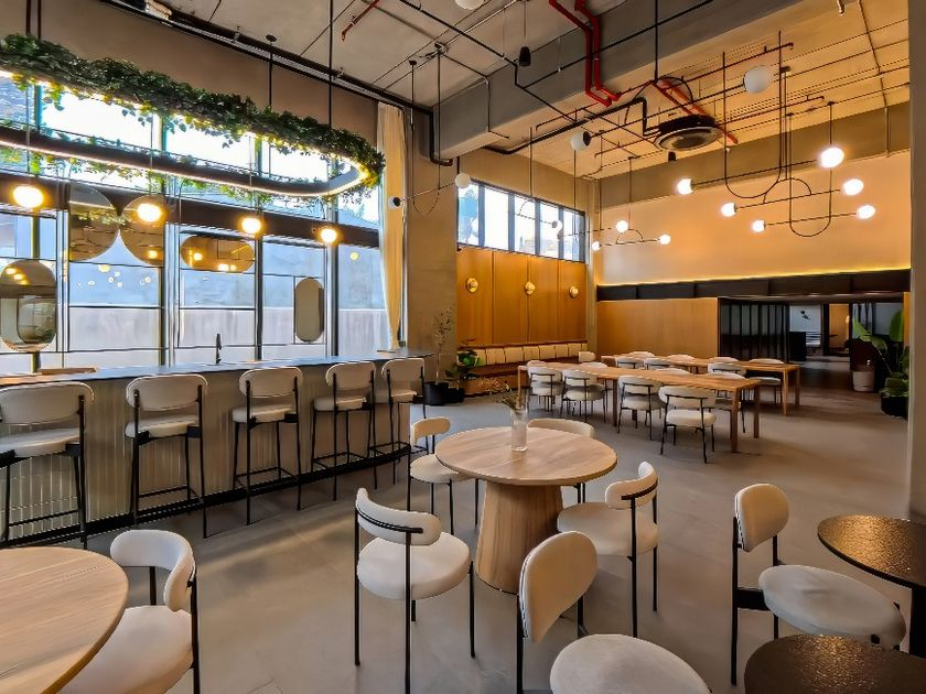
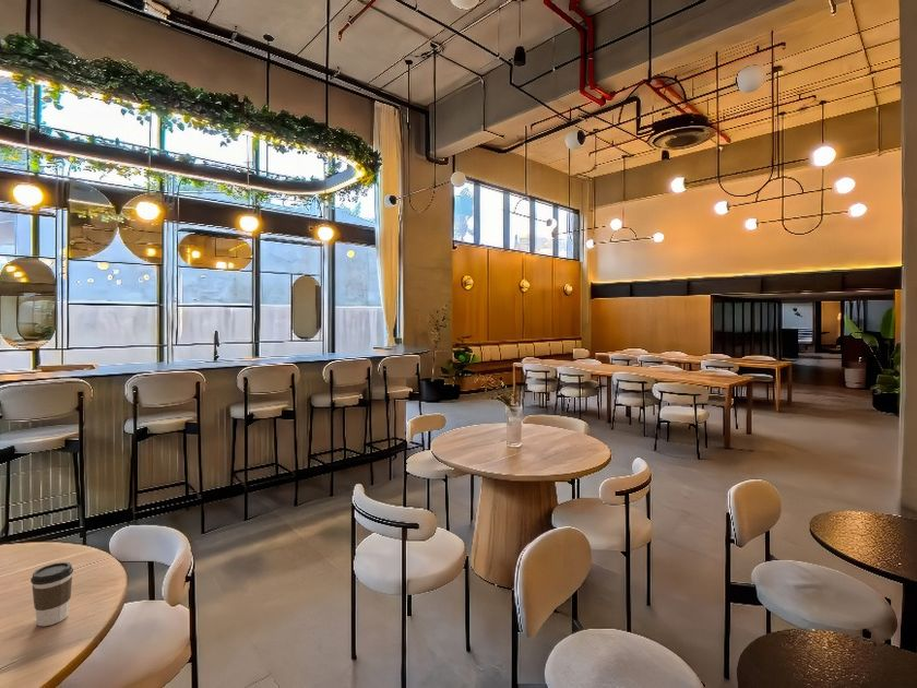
+ coffee cup (52, 593)
